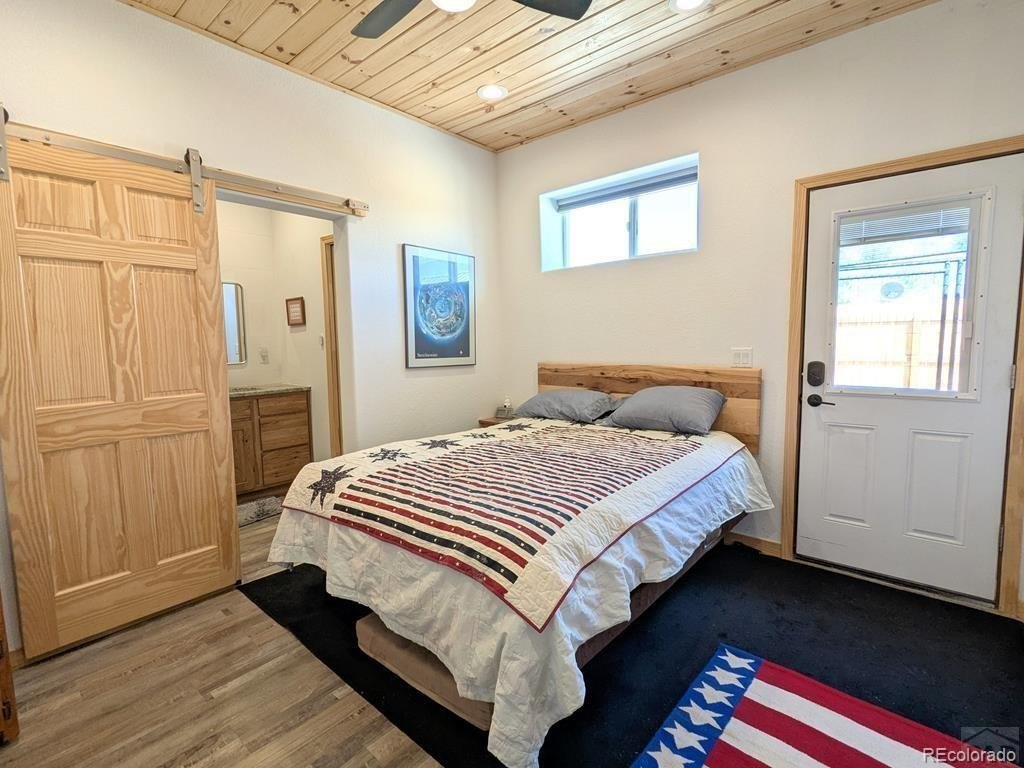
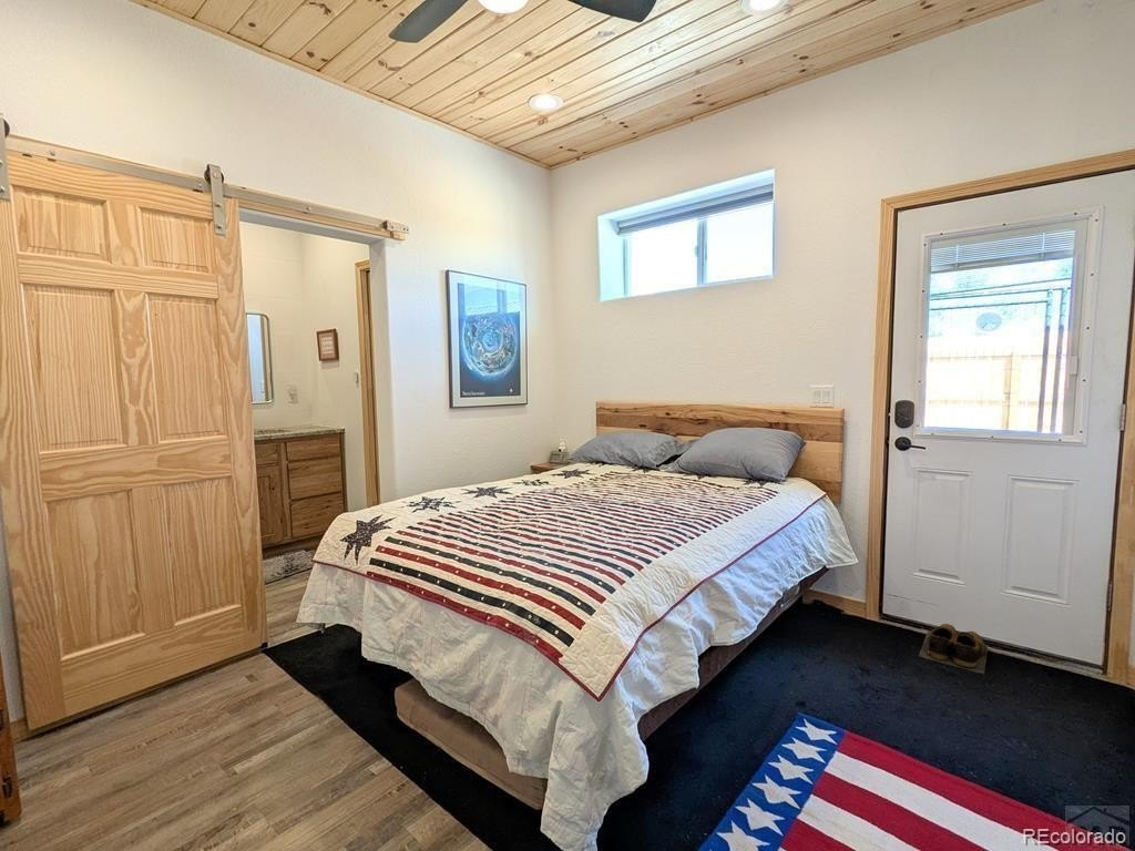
+ shoes (954, 639)
